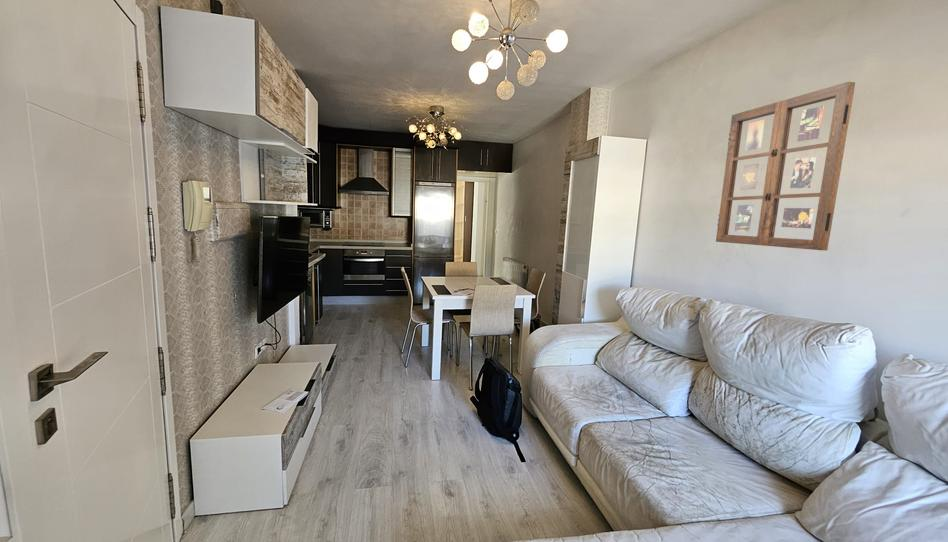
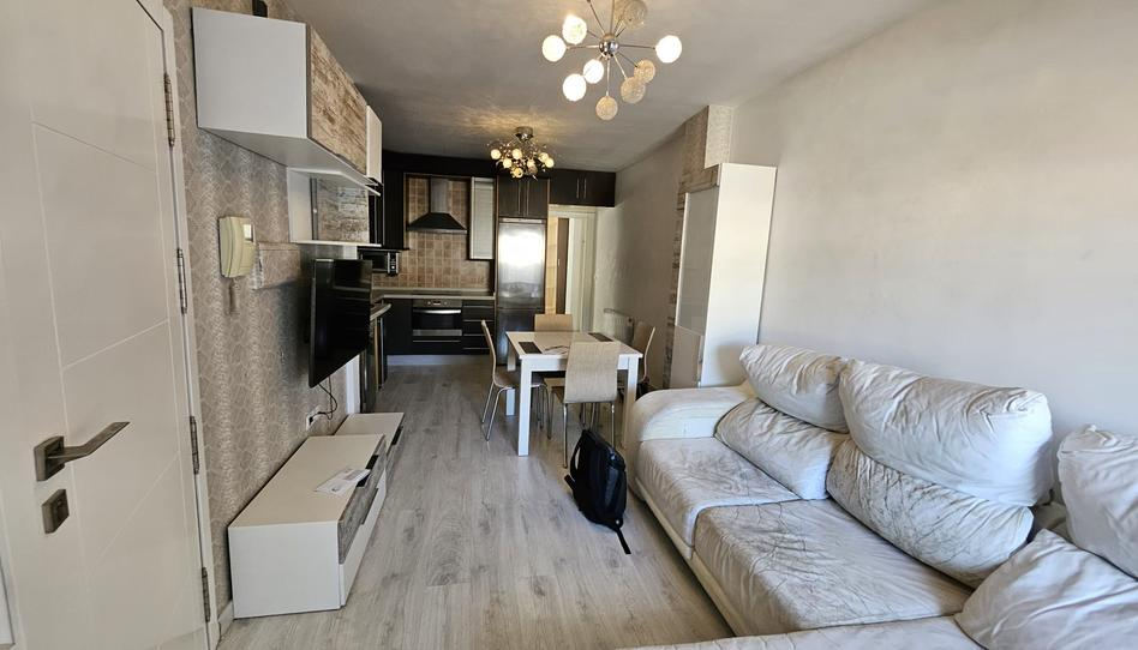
- picture frame (773, 174)
